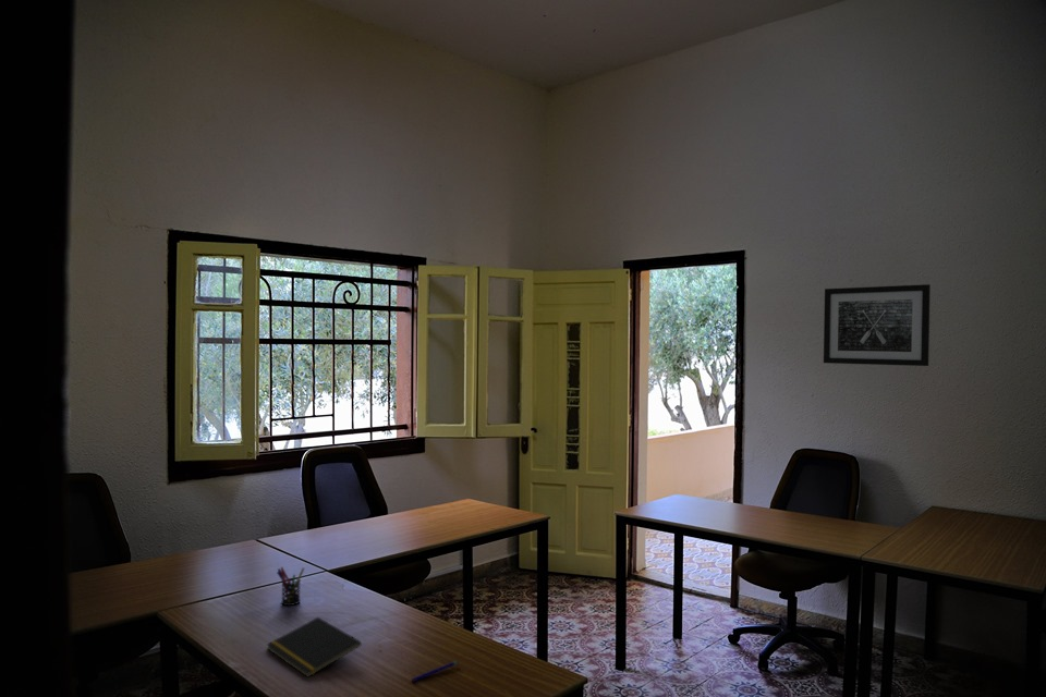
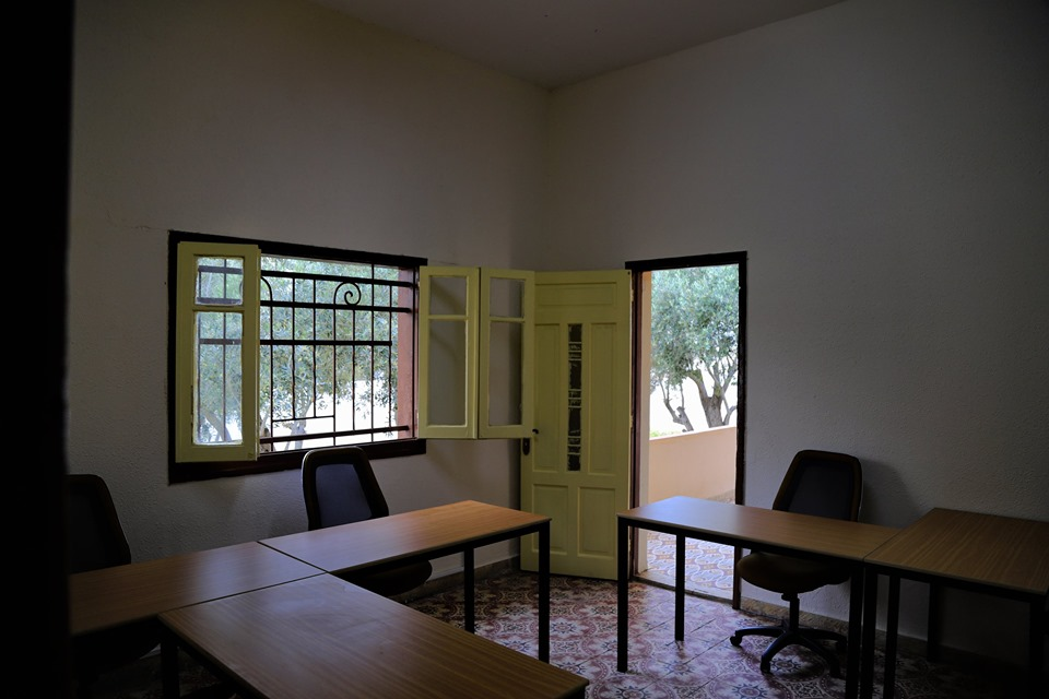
- wall art (874, 326)
- pen (435, 671)
- notepad (313, 645)
- pen holder (290, 584)
